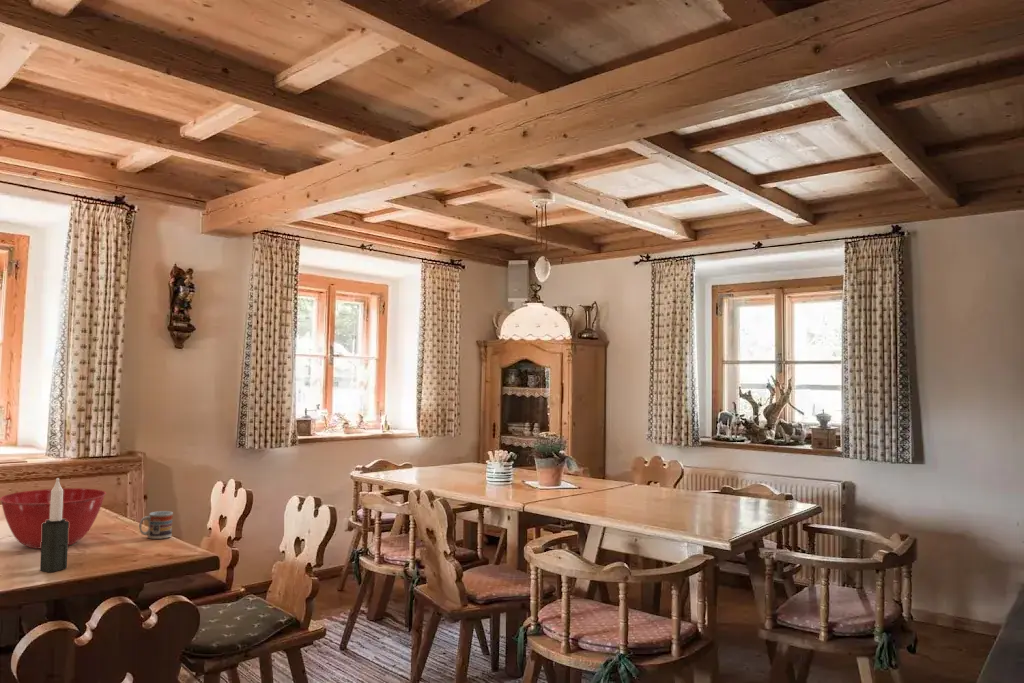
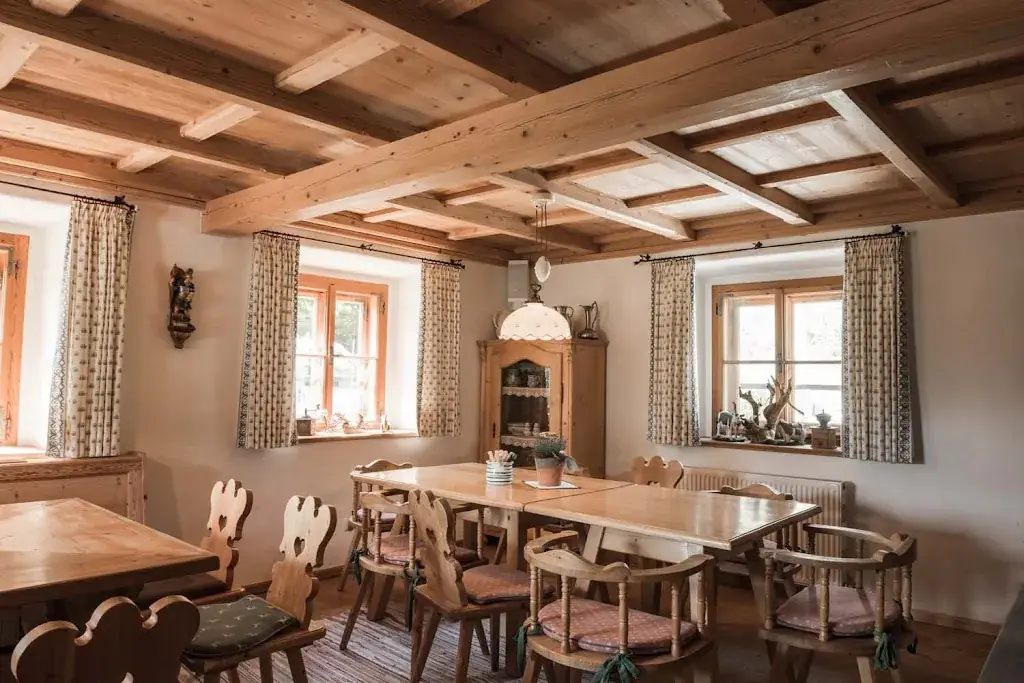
- mixing bowl (49, 519)
- cup (156, 525)
- candle (55, 523)
